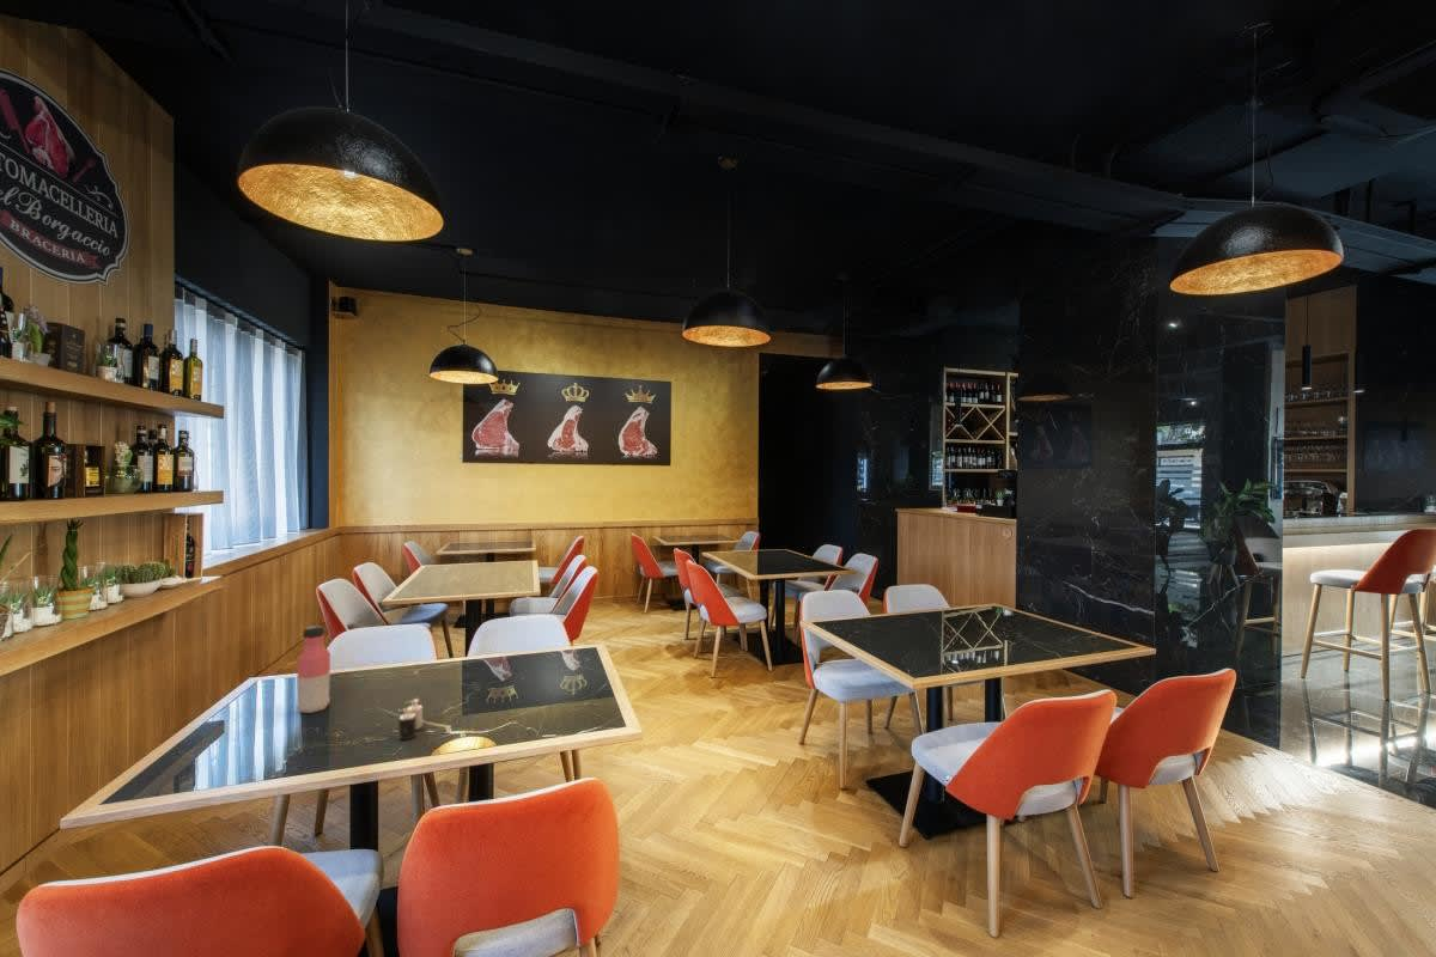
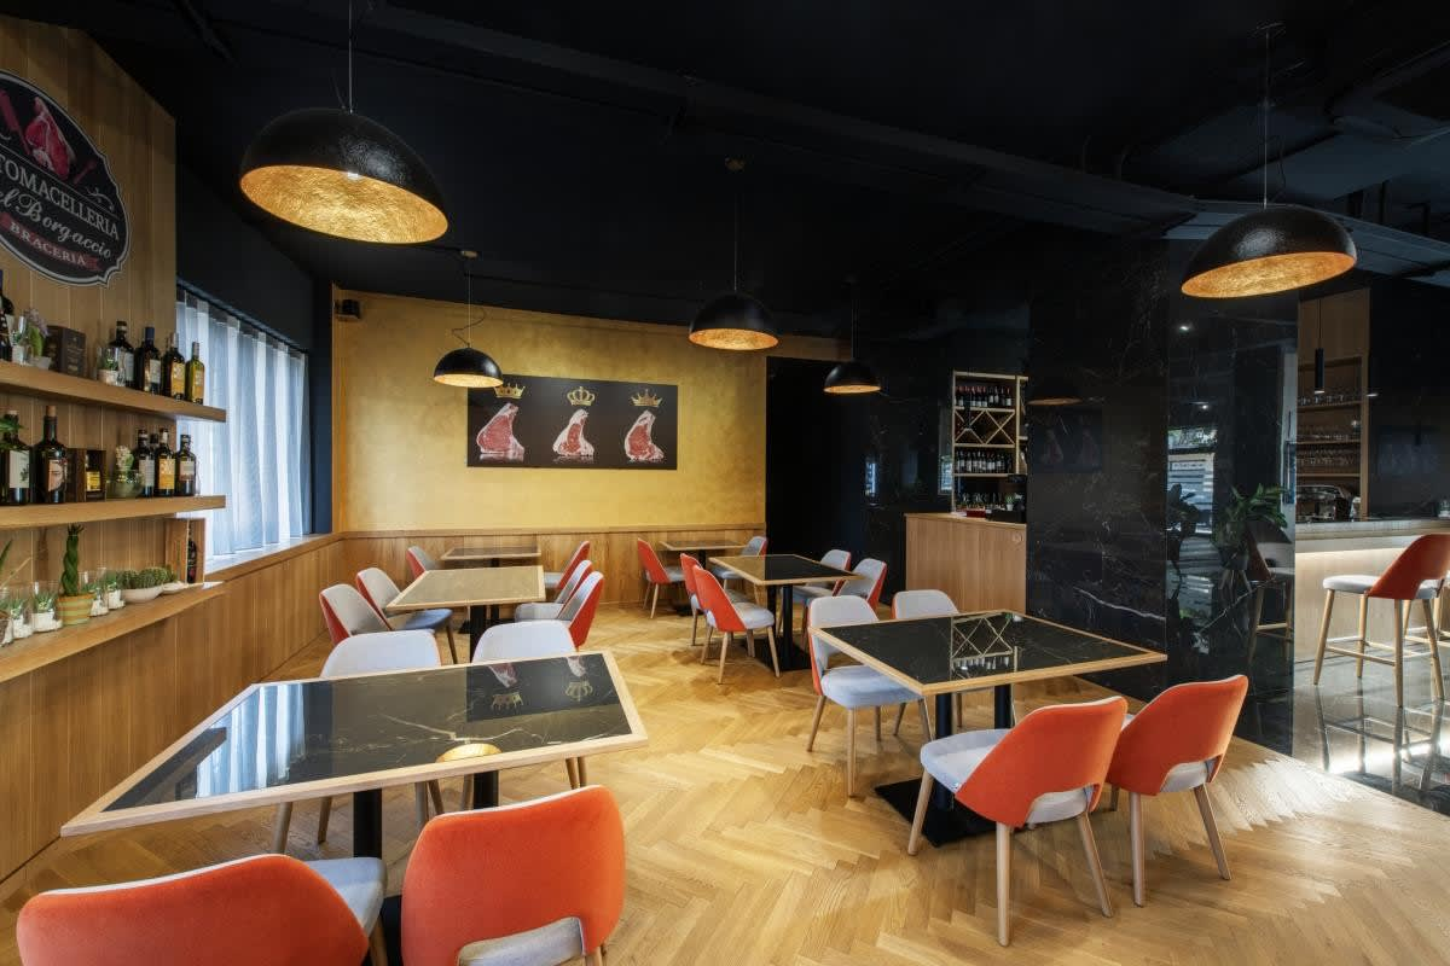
- water bottle (314, 668)
- candle (409, 718)
